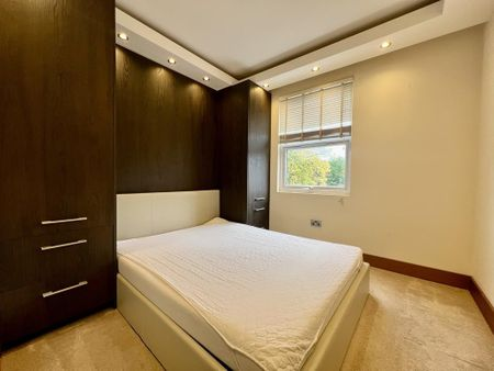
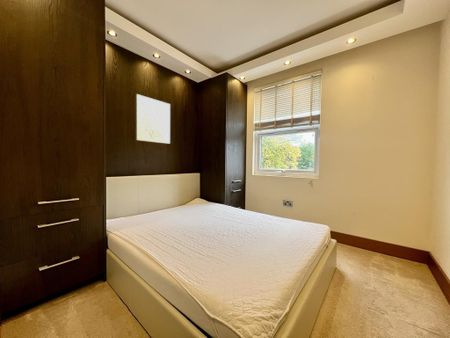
+ wall art (154, 120)
